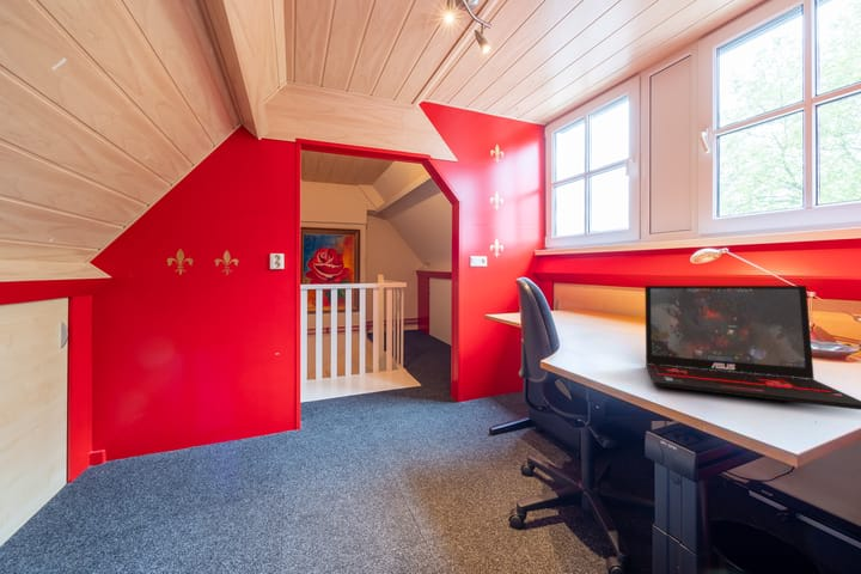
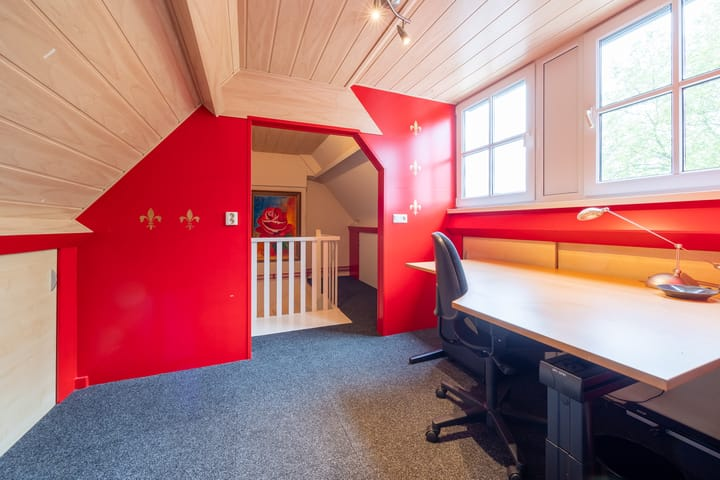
- laptop (732, 334)
